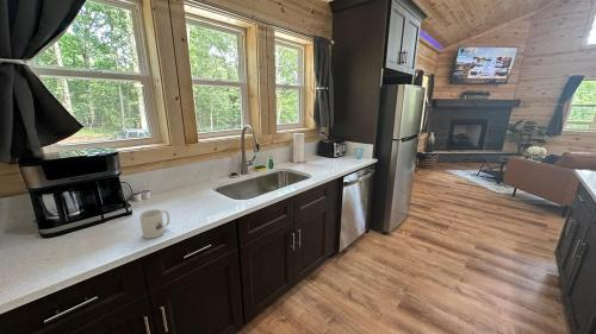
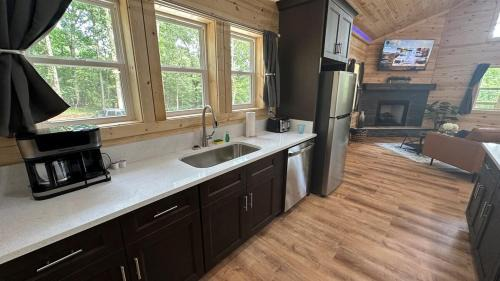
- mug (156, 221)
